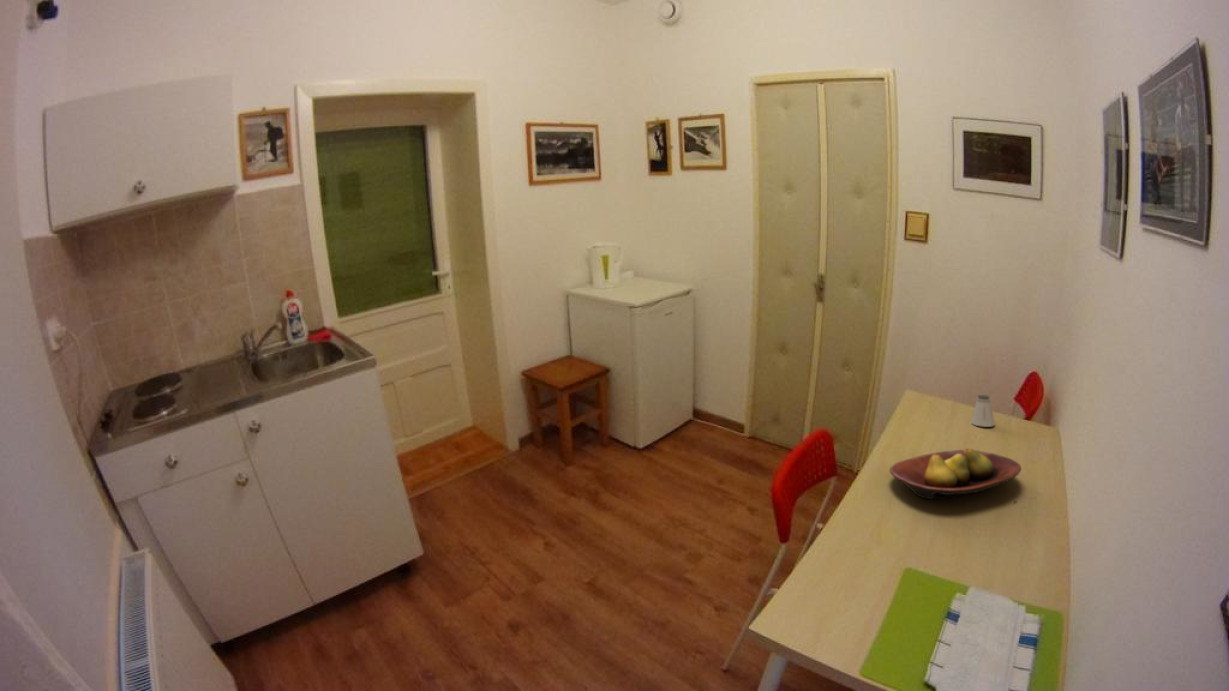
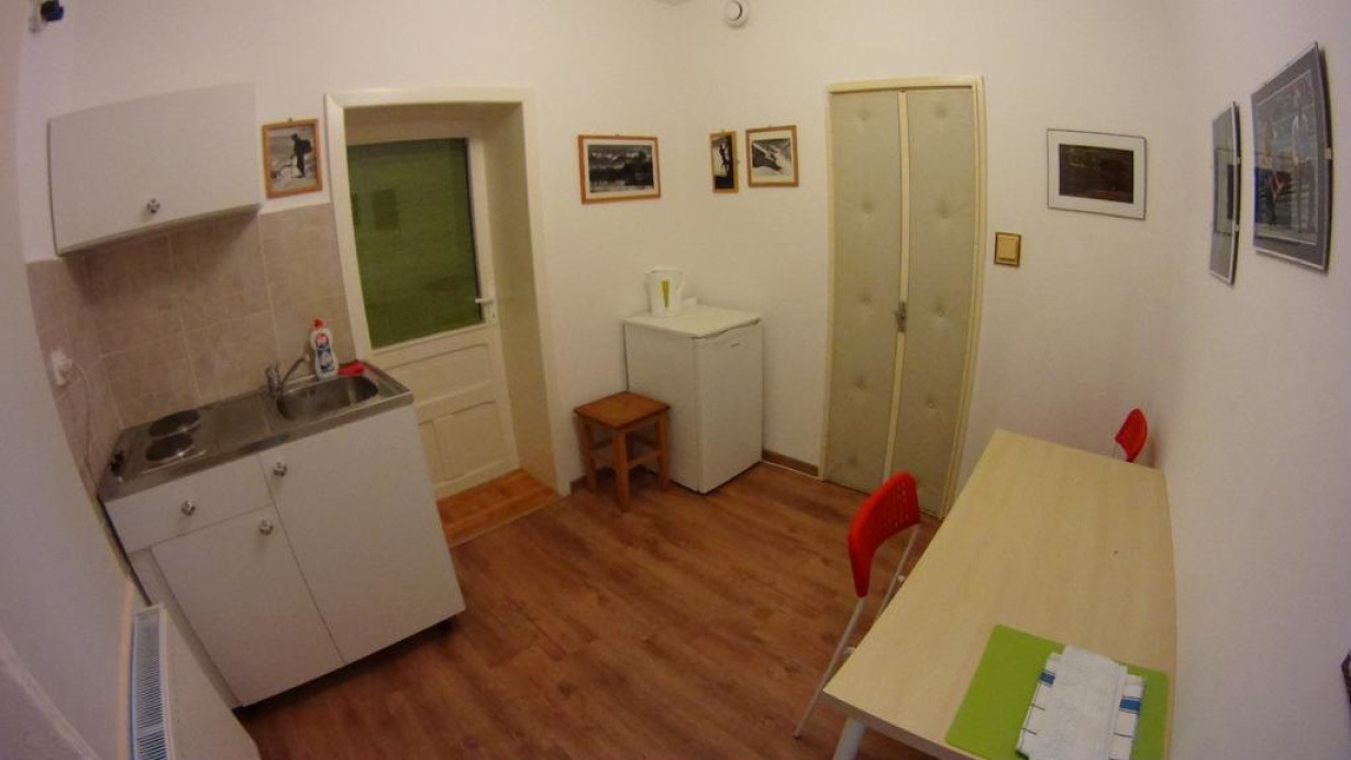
- fruit bowl (954, 469)
- saltshaker (983, 410)
